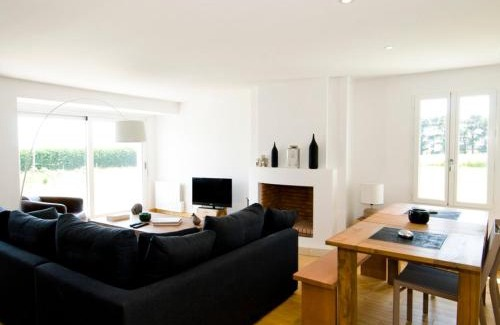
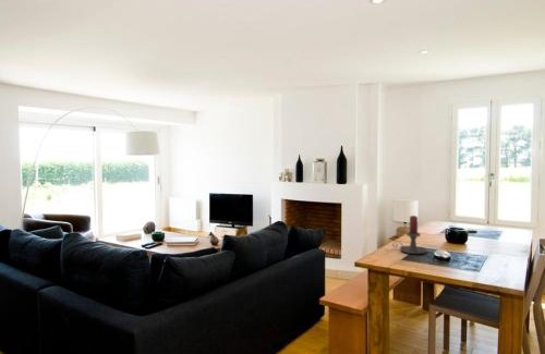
+ candle holder (409, 233)
